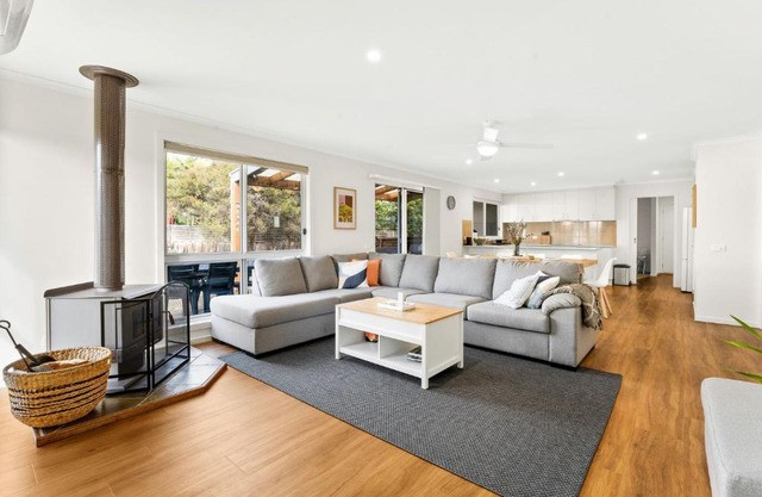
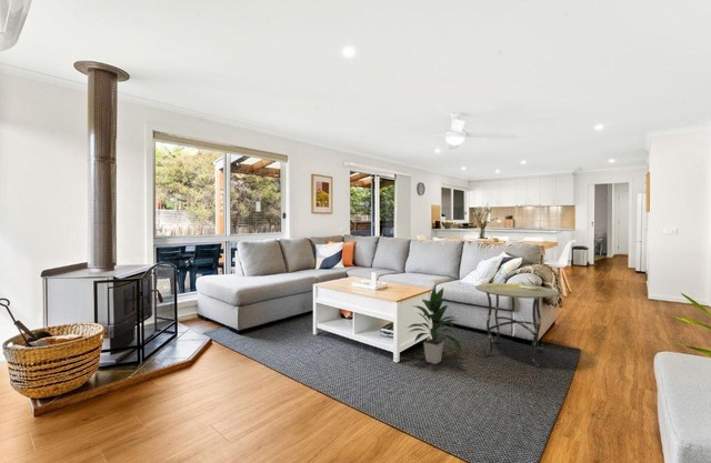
+ indoor plant (434, 325)
+ side table (514, 321)
